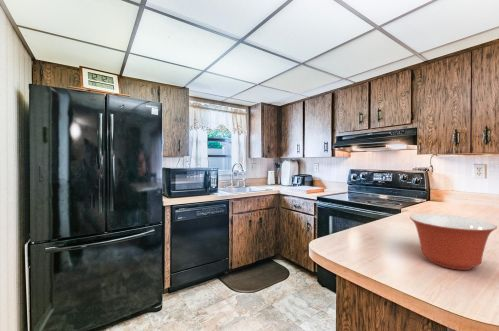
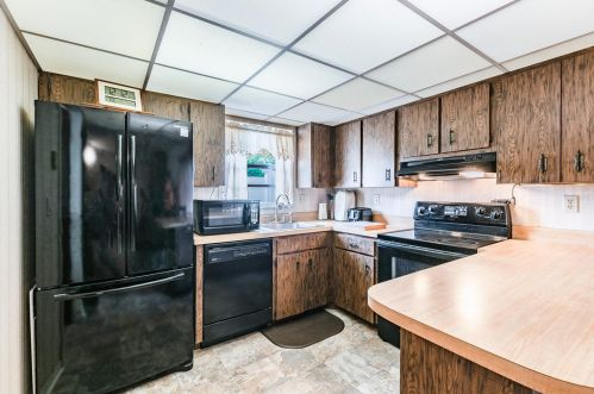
- mixing bowl (449, 241)
